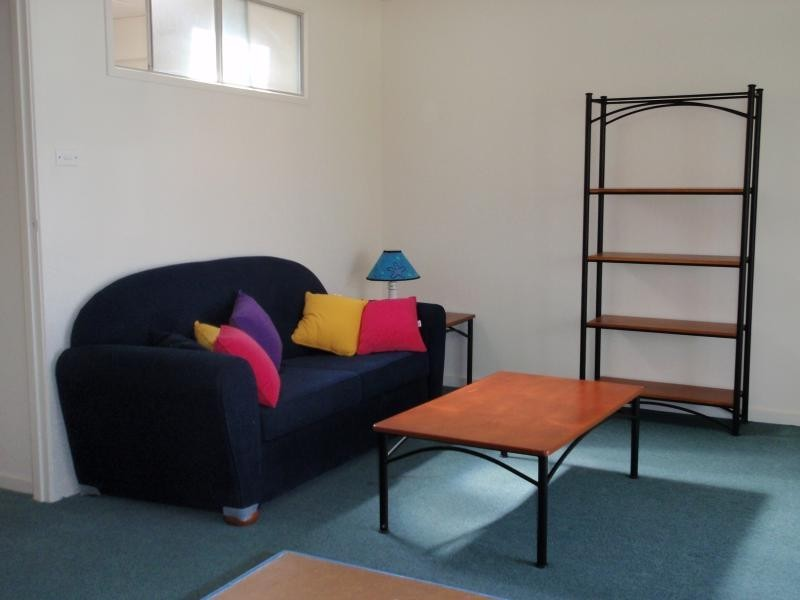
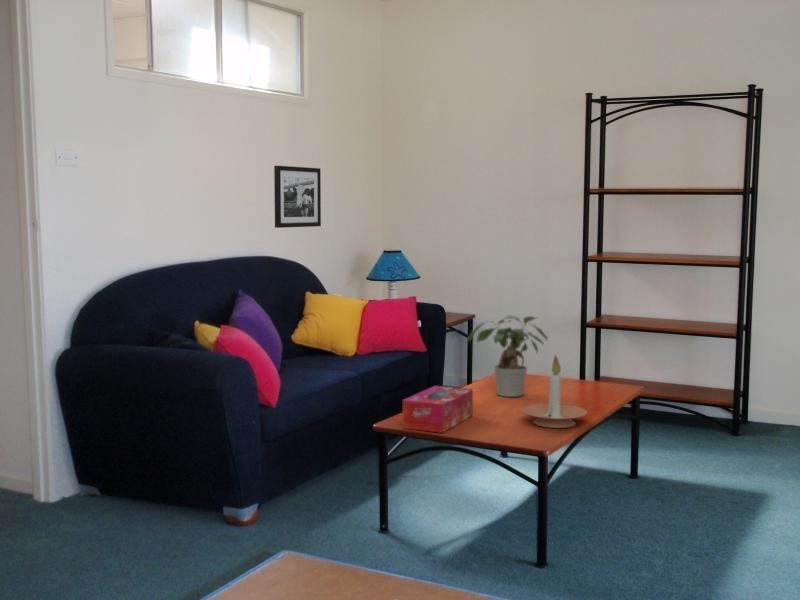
+ potted plant (514, 353)
+ picture frame (298, 197)
+ tissue box (438, 408)
+ candle holder (555, 388)
